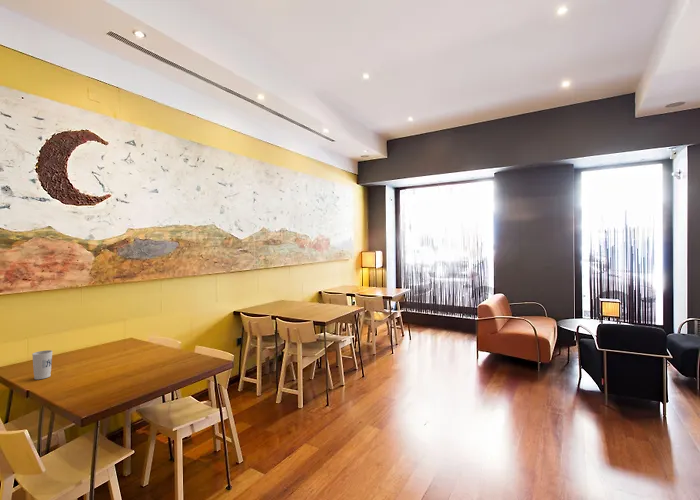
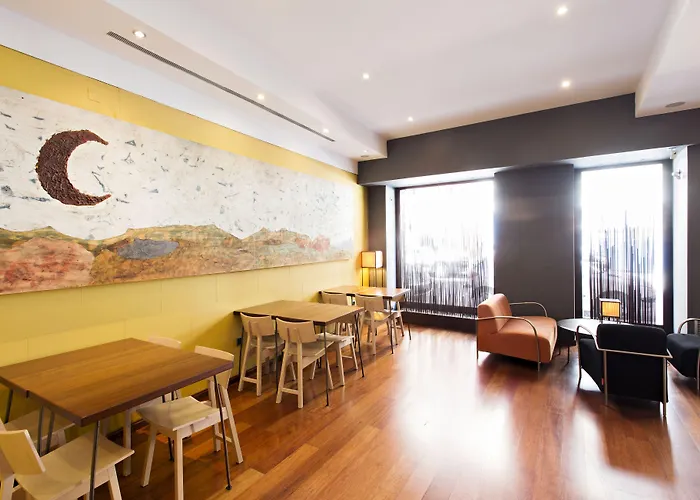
- cup (42, 364)
